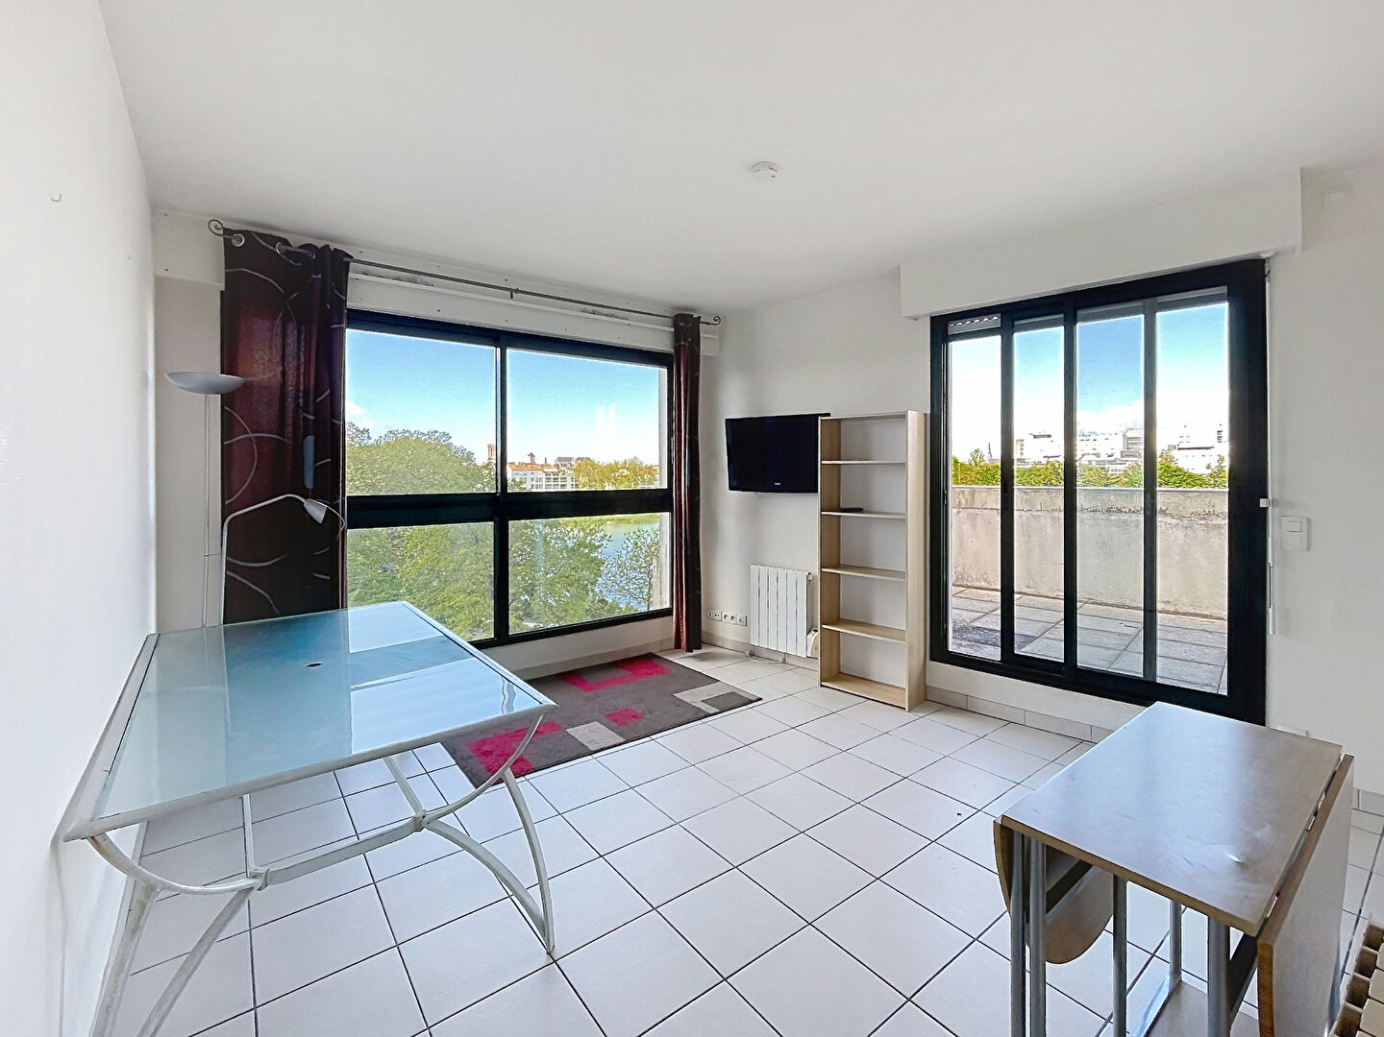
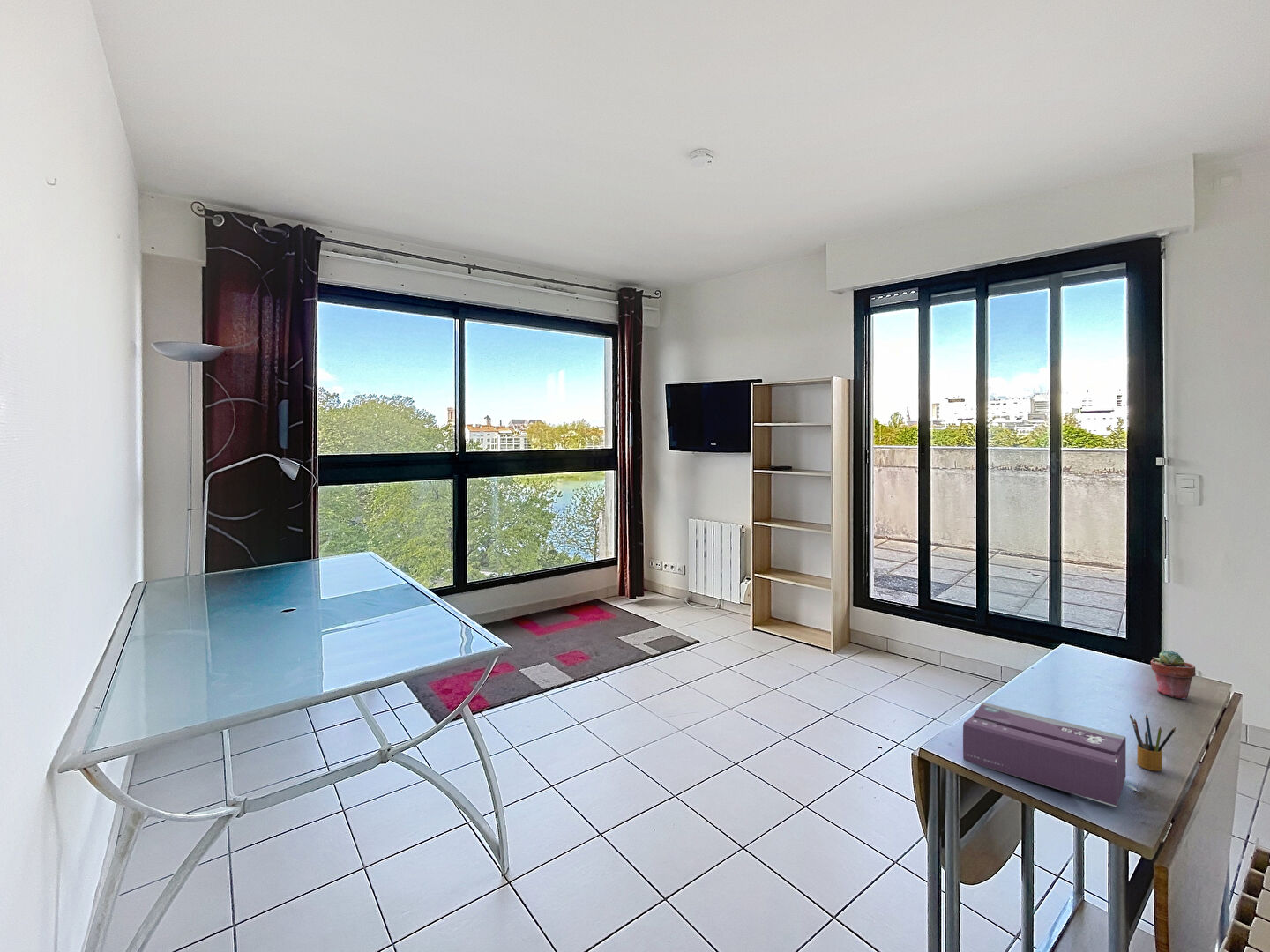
+ pencil box (1151, 743)
+ potted succulent (1172, 672)
+ tissue box (1042, 748)
